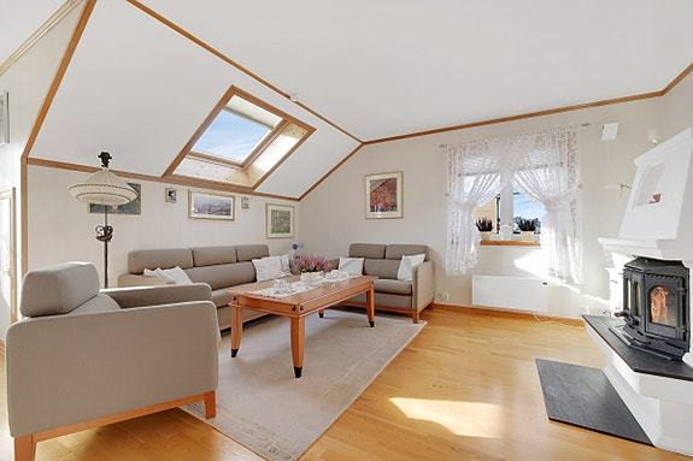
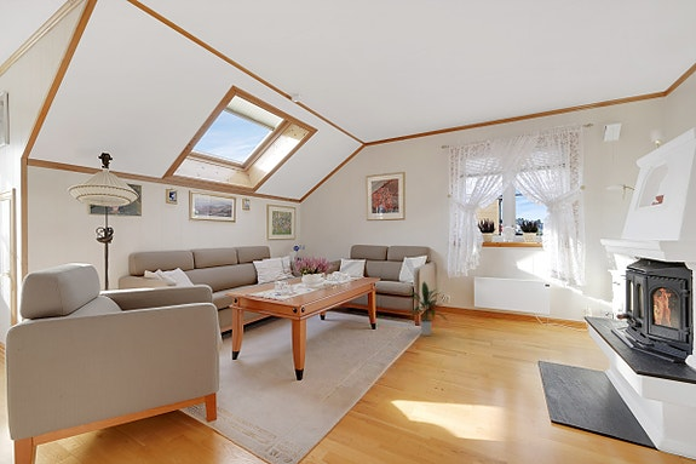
+ indoor plant (426, 308)
